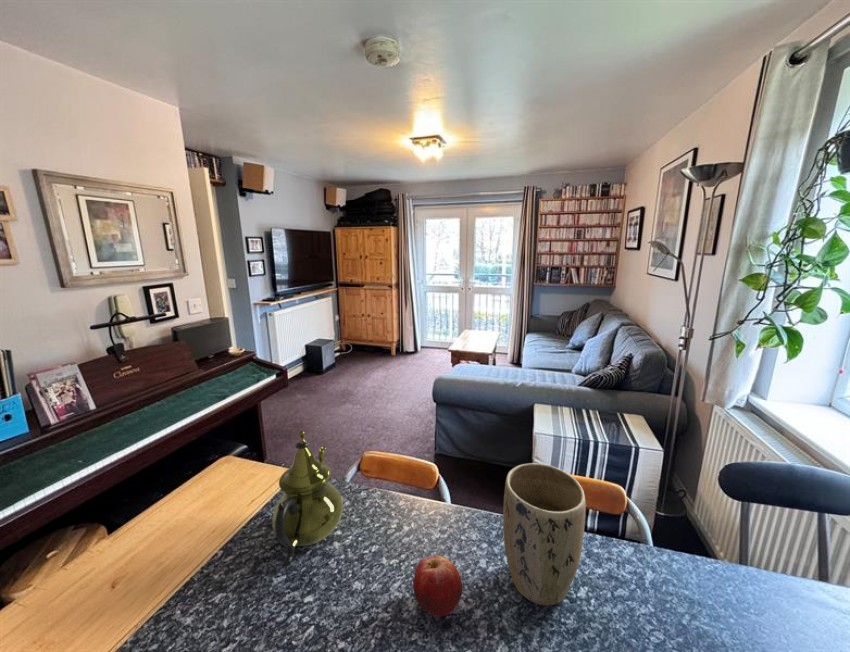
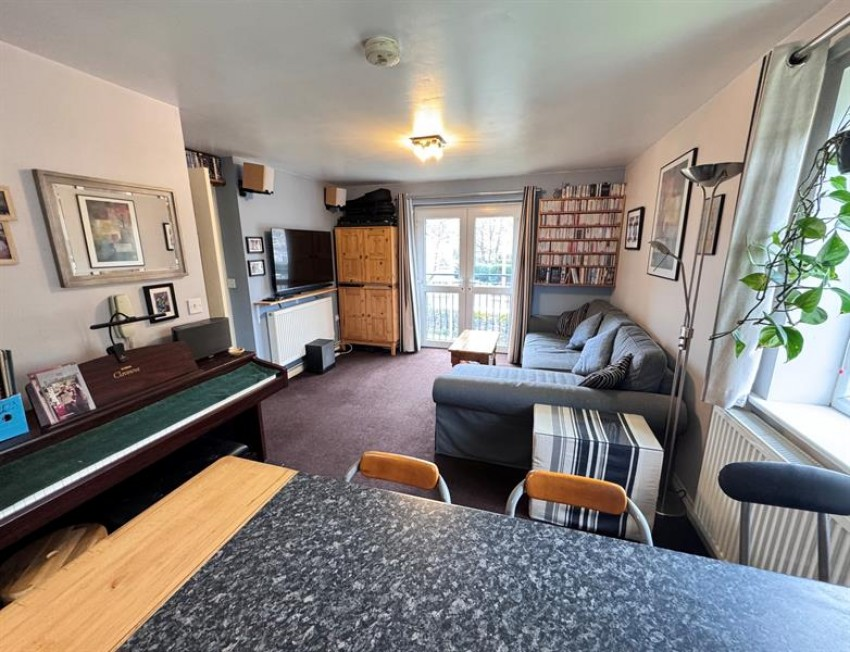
- plant pot (541, 534)
- teapot (305, 483)
- fruit (437, 583)
